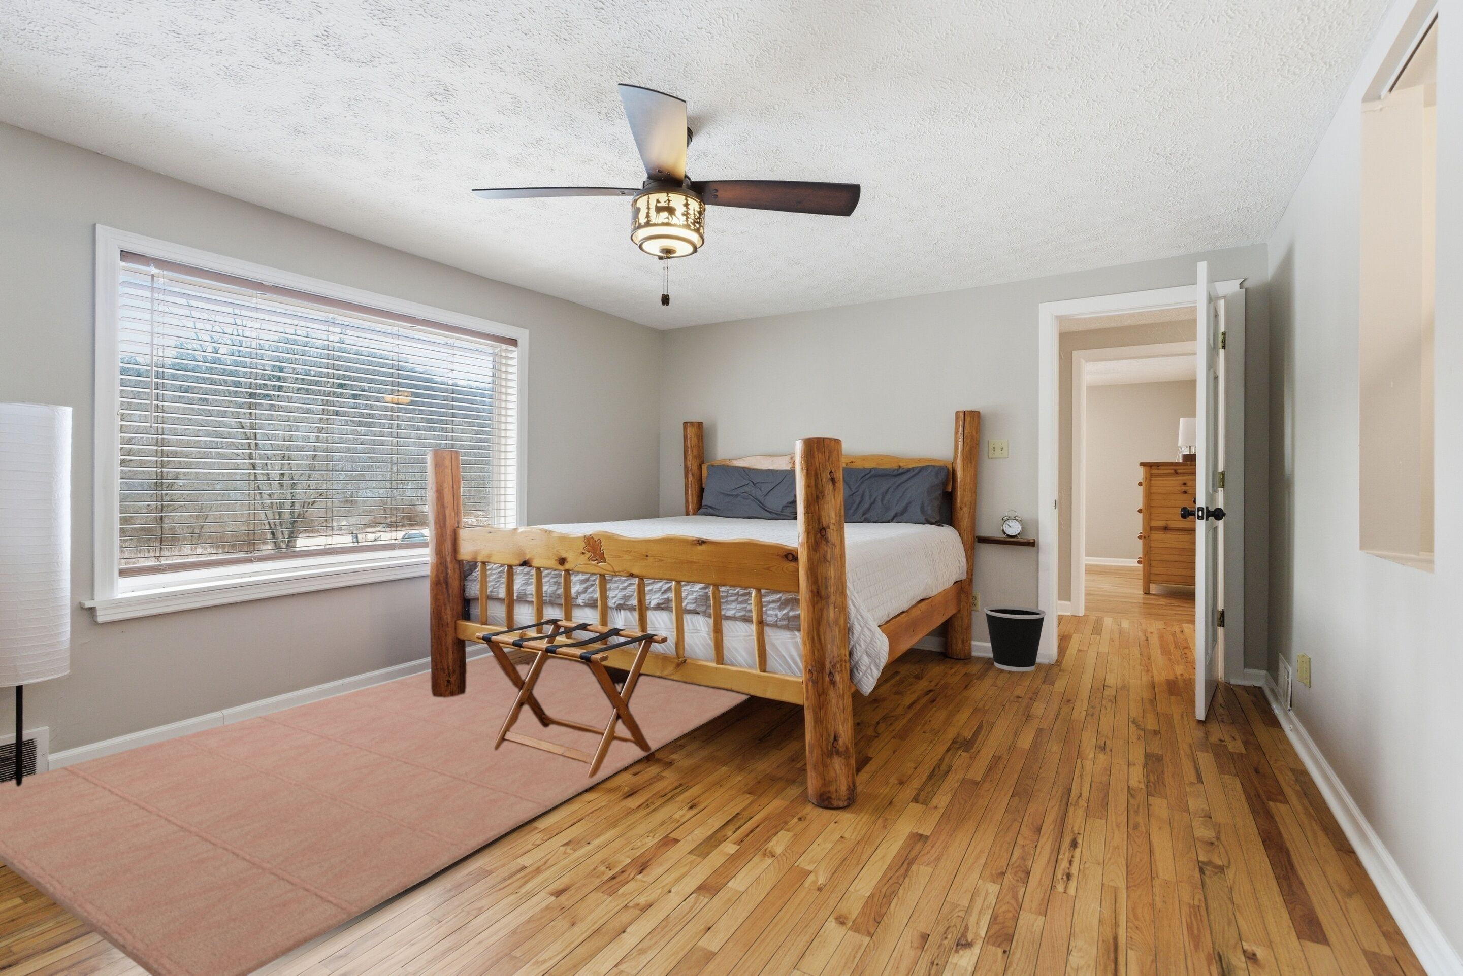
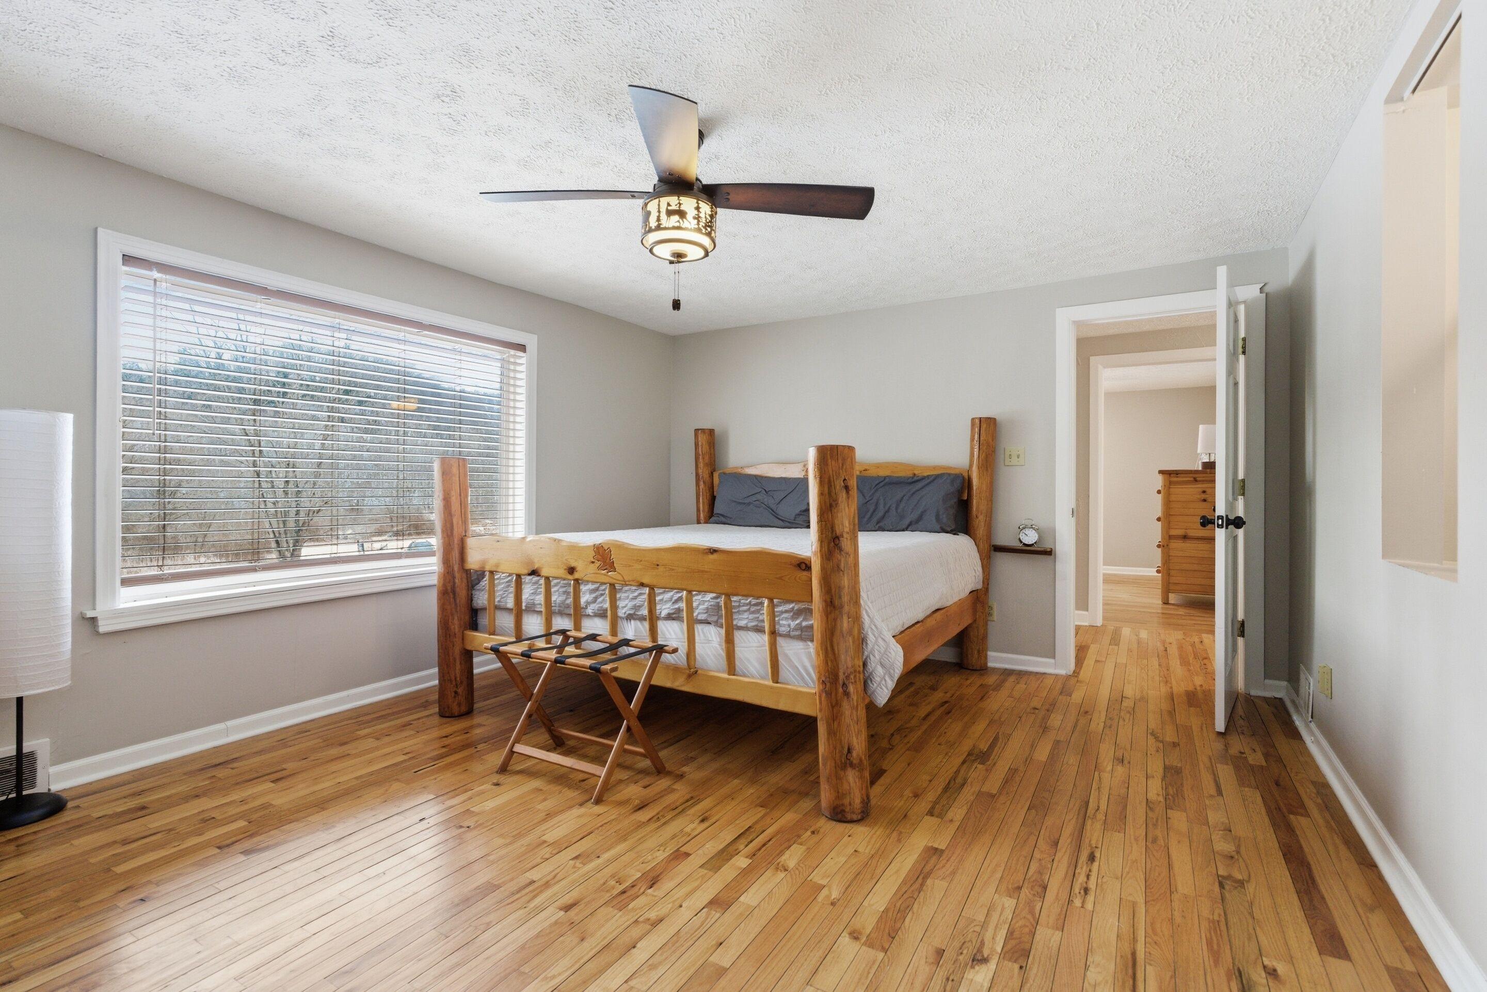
- rug (450, 730)
- wastebasket (1014, 638)
